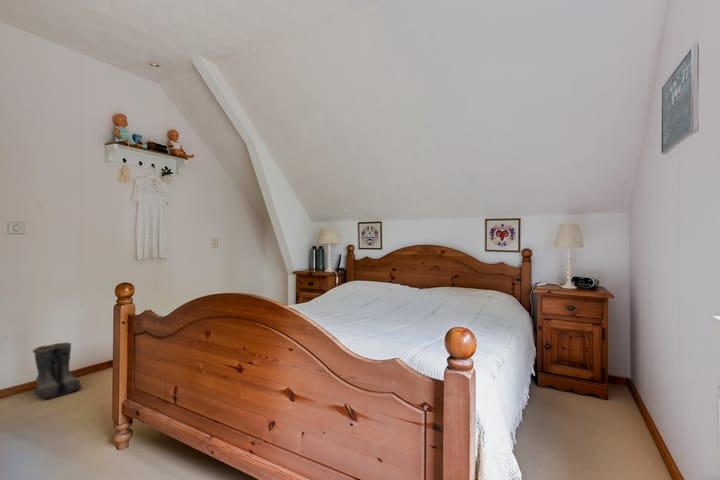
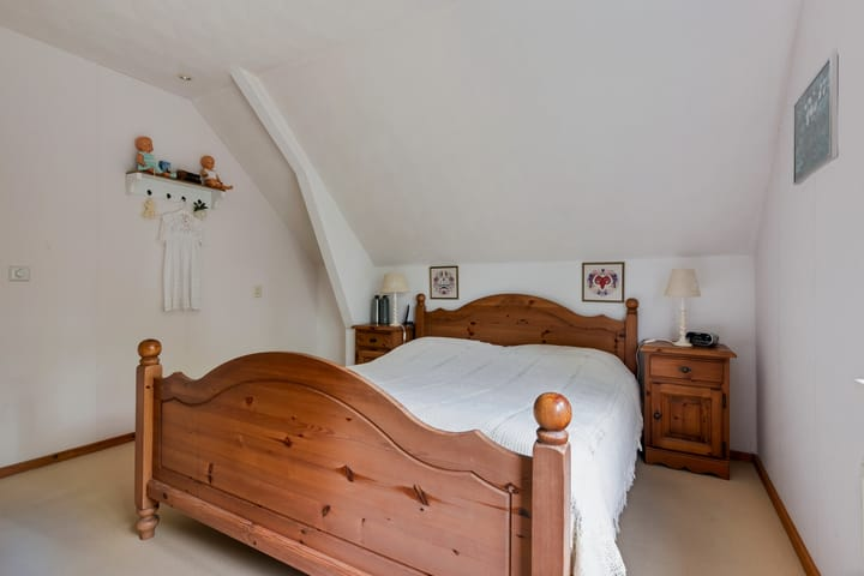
- boots (56, 368)
